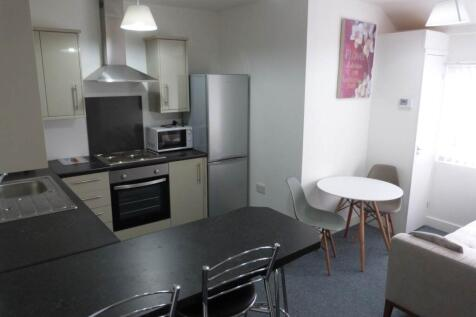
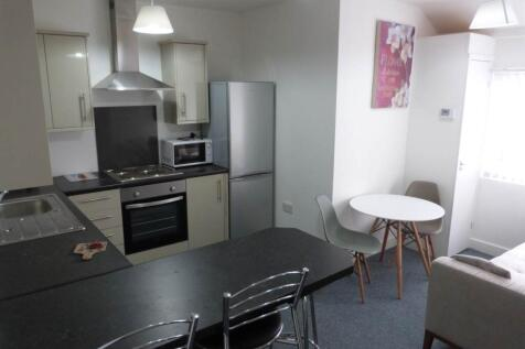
+ cutting board (89, 249)
